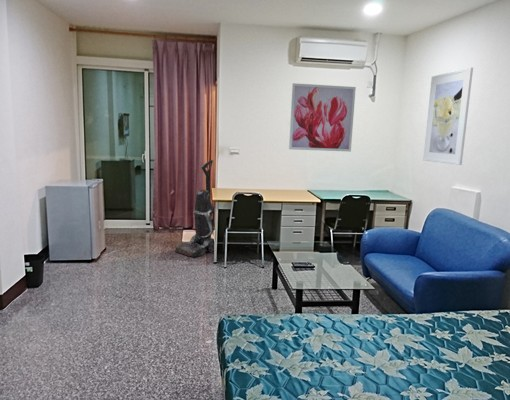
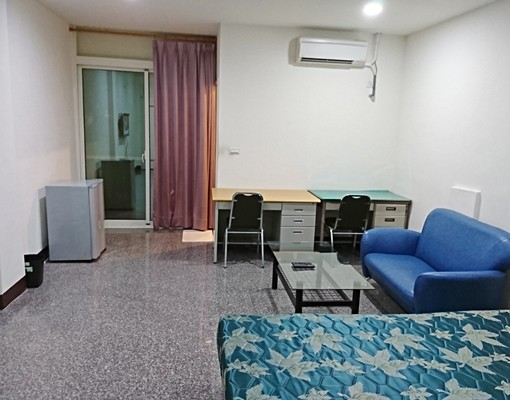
- vacuum cleaner (197, 206)
- wall art (322, 118)
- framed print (445, 118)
